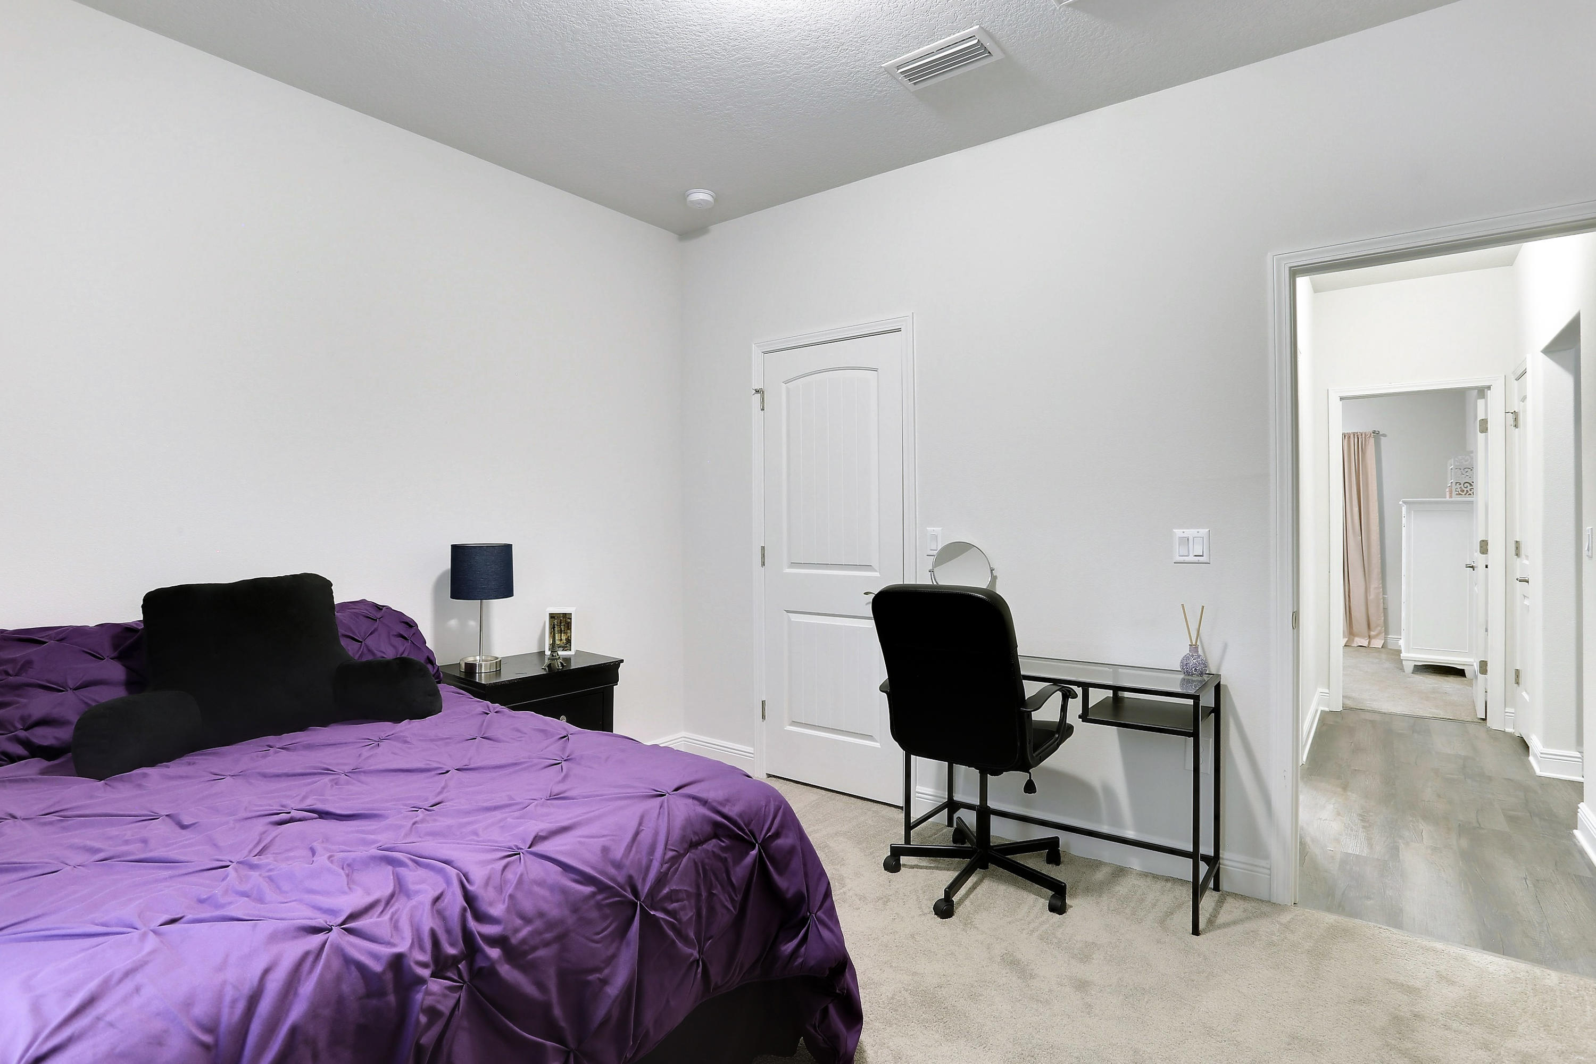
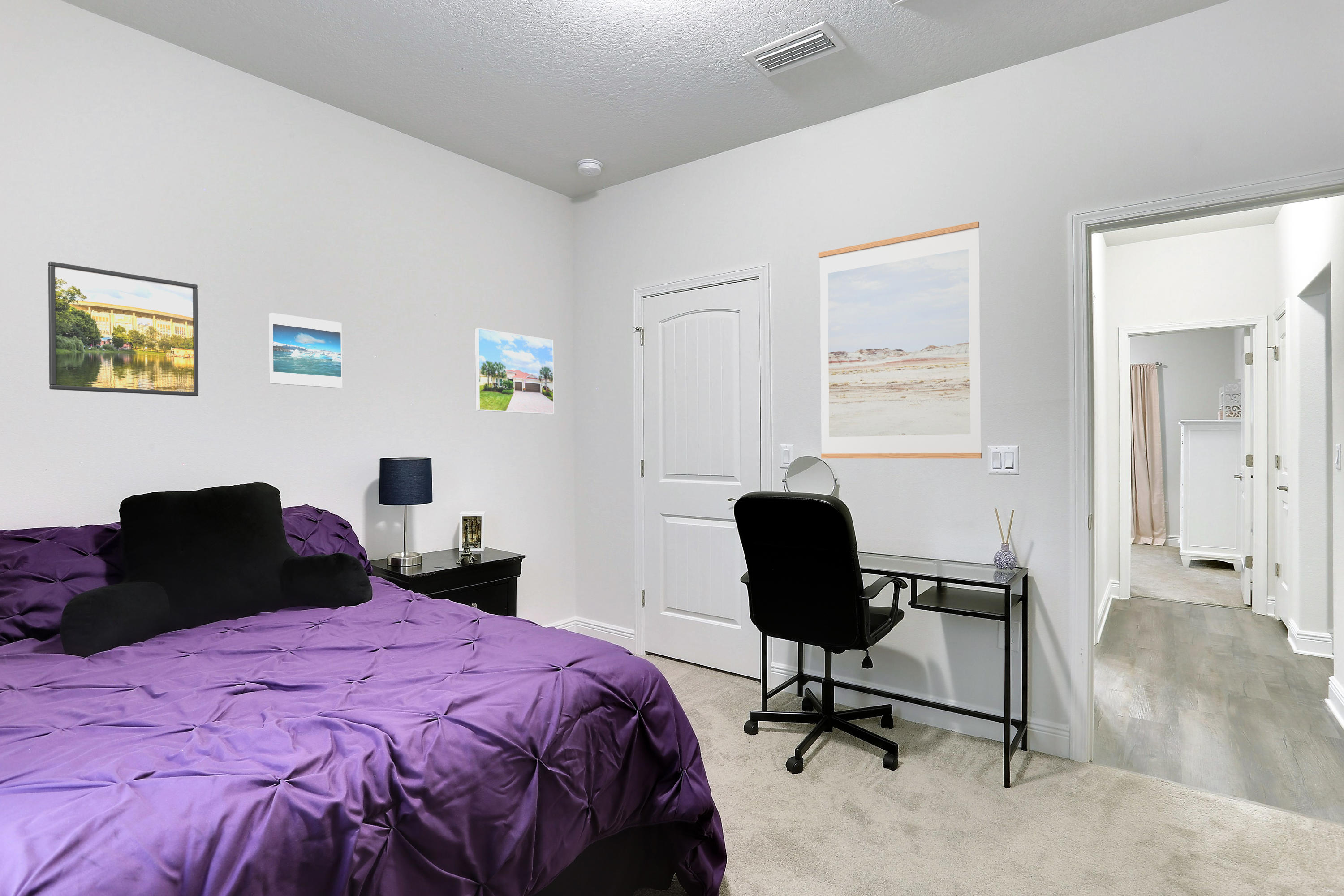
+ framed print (128, 333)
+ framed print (306, 352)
+ wall art (895, 348)
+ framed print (516, 373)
